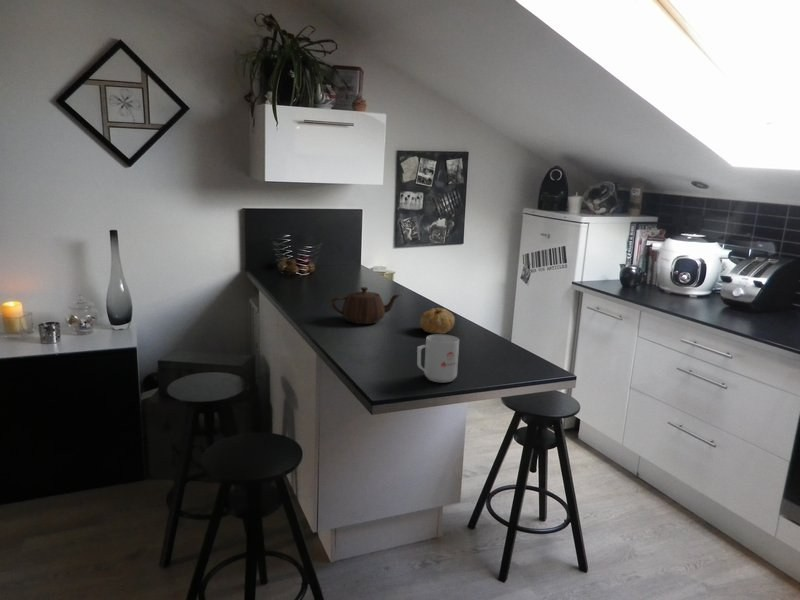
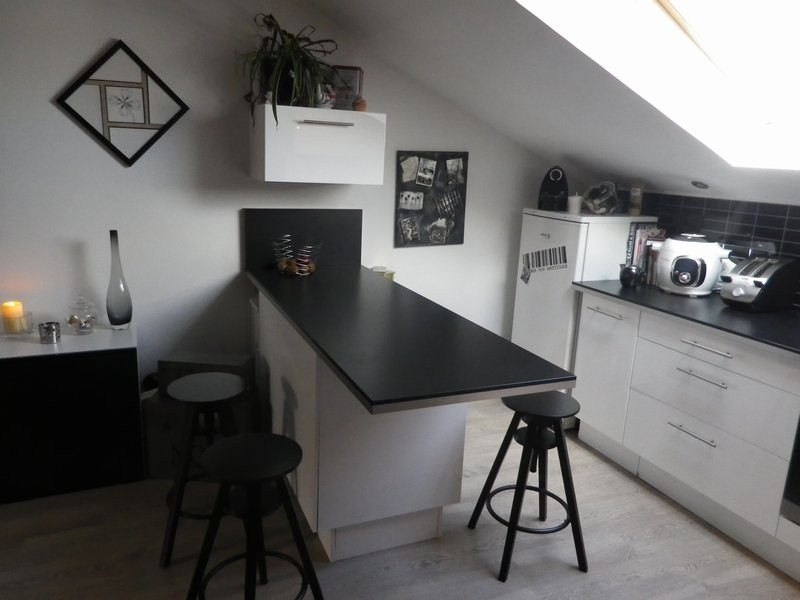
- fruit (437, 320)
- teapot (366, 304)
- mug (436, 359)
